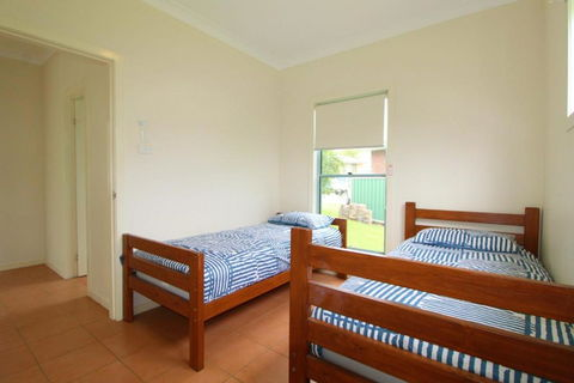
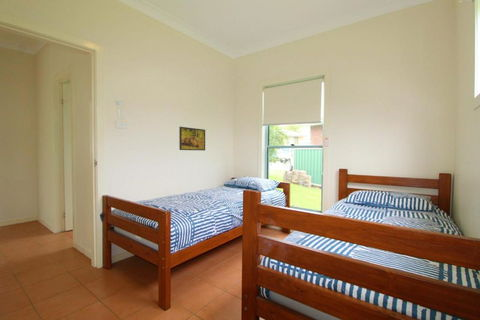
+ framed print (193, 139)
